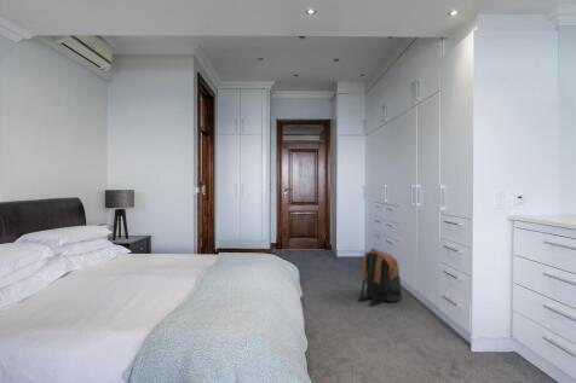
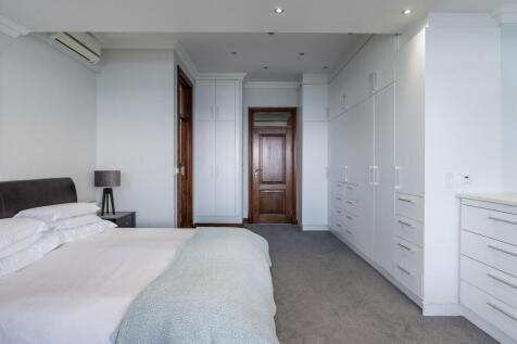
- backpack (379, 273)
